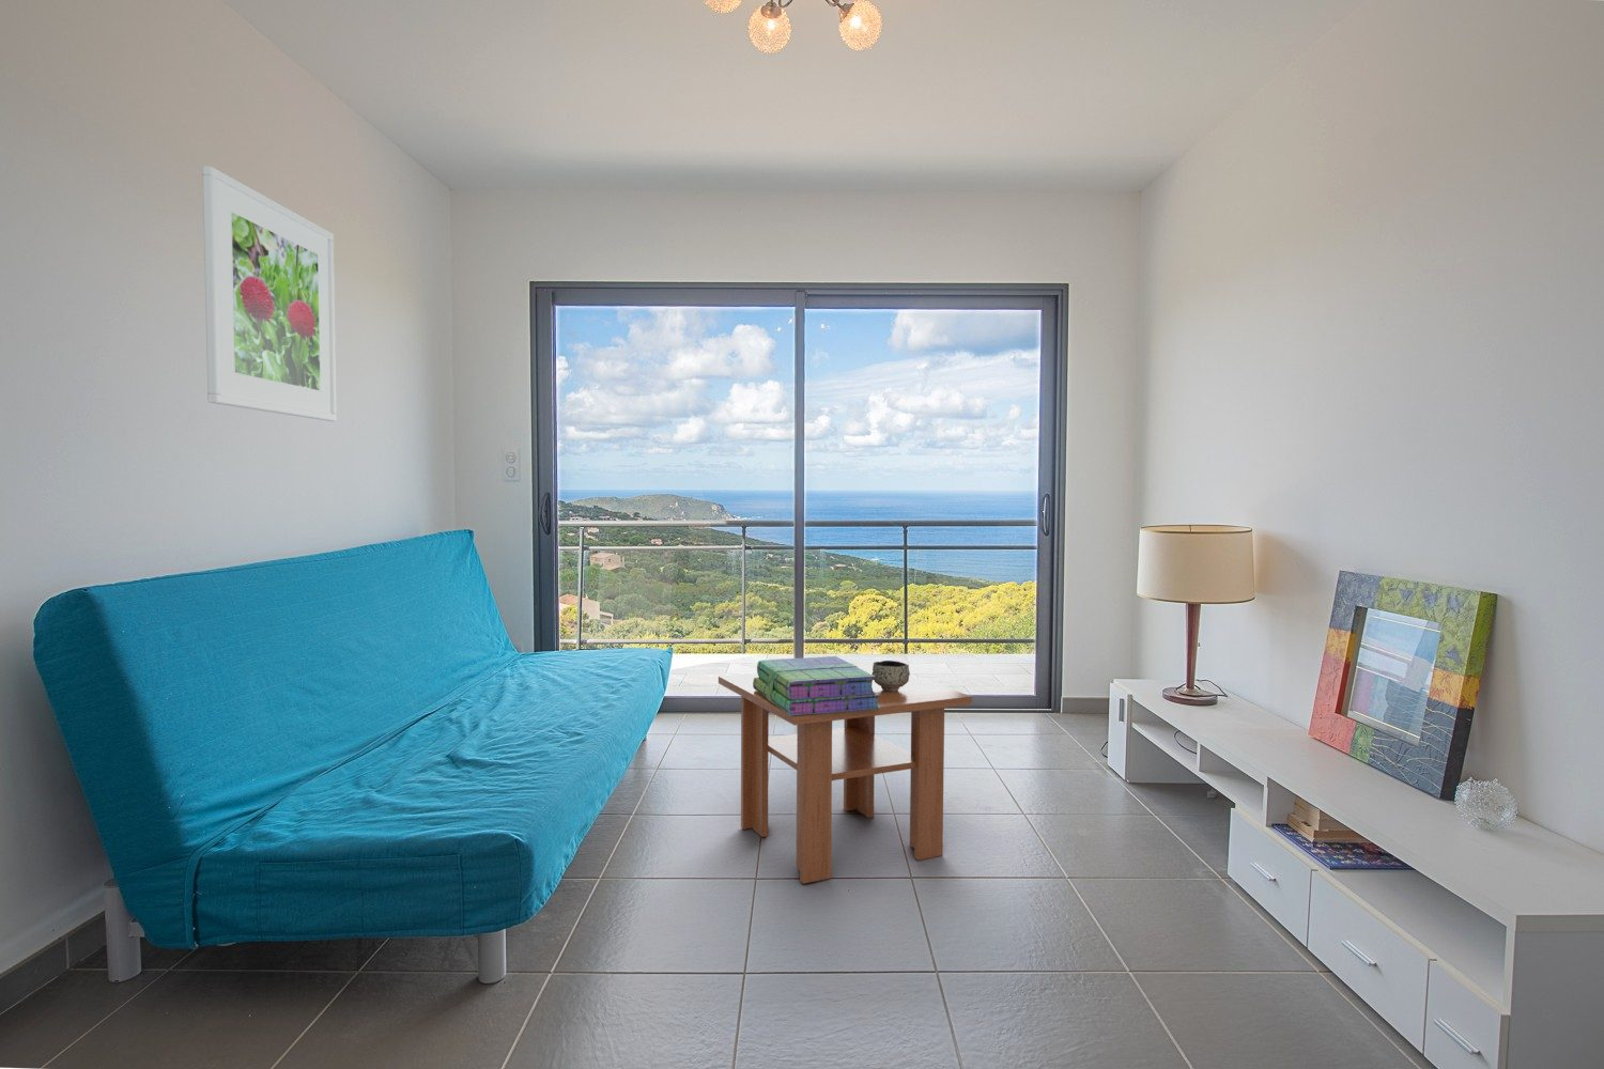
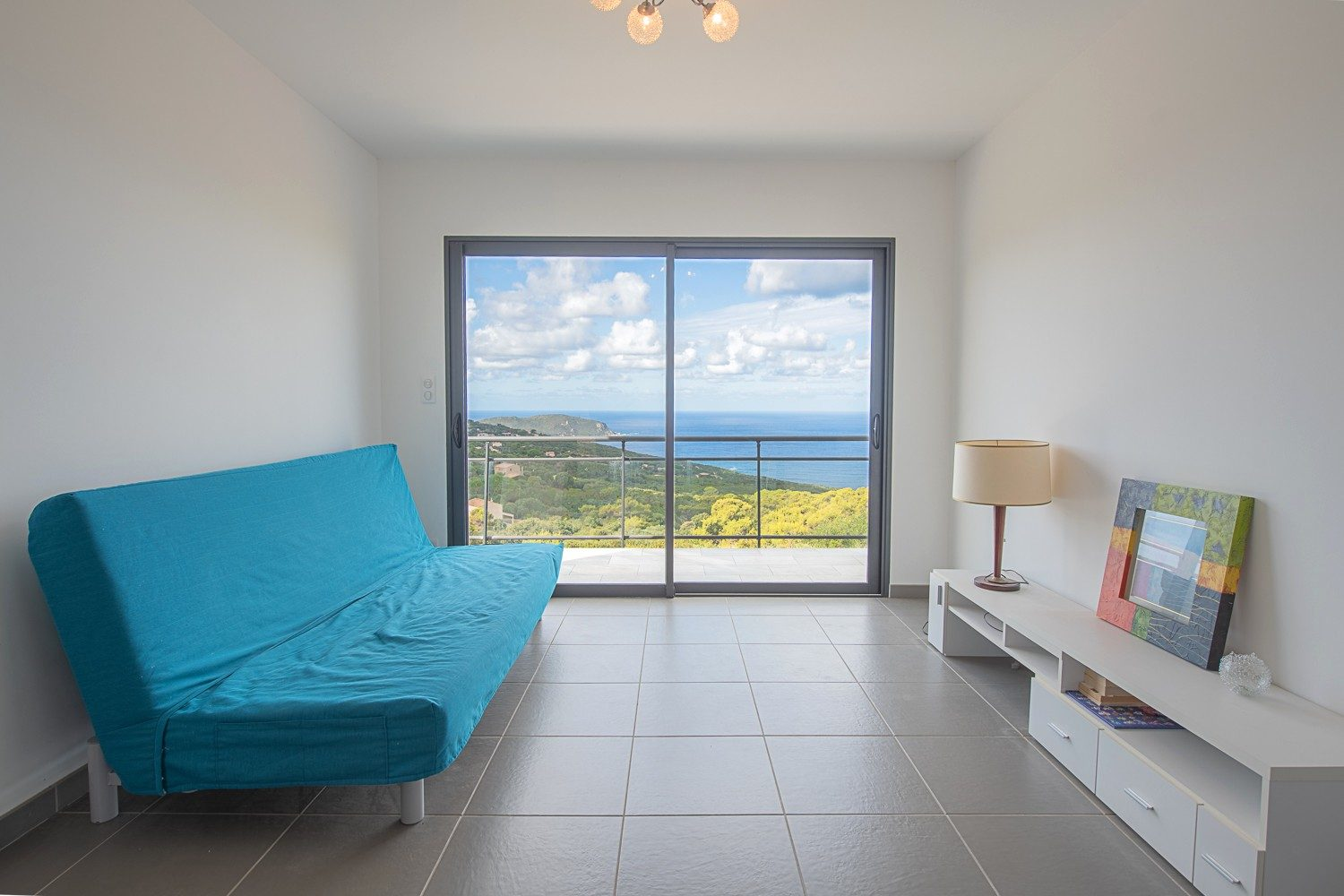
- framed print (277, 308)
- coffee table (838, 764)
- ceramic bowl (890, 675)
- stack of books (814, 682)
